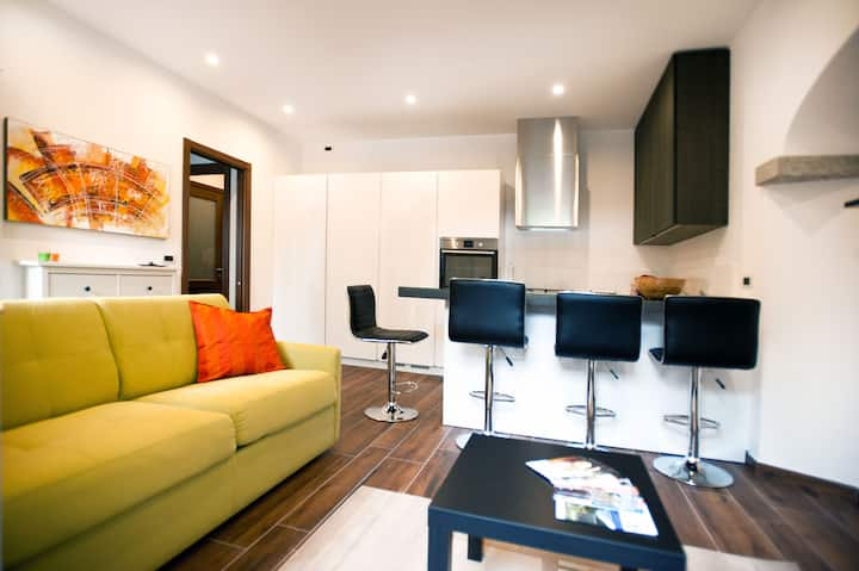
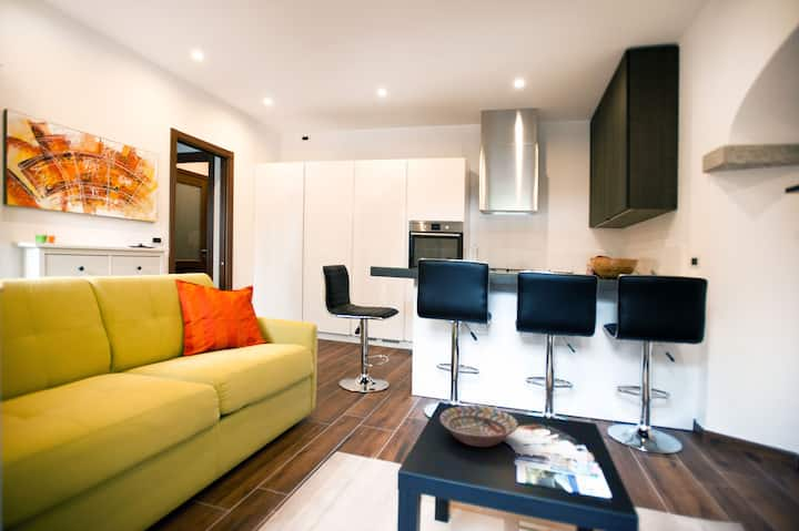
+ decorative bowl (477, 428)
